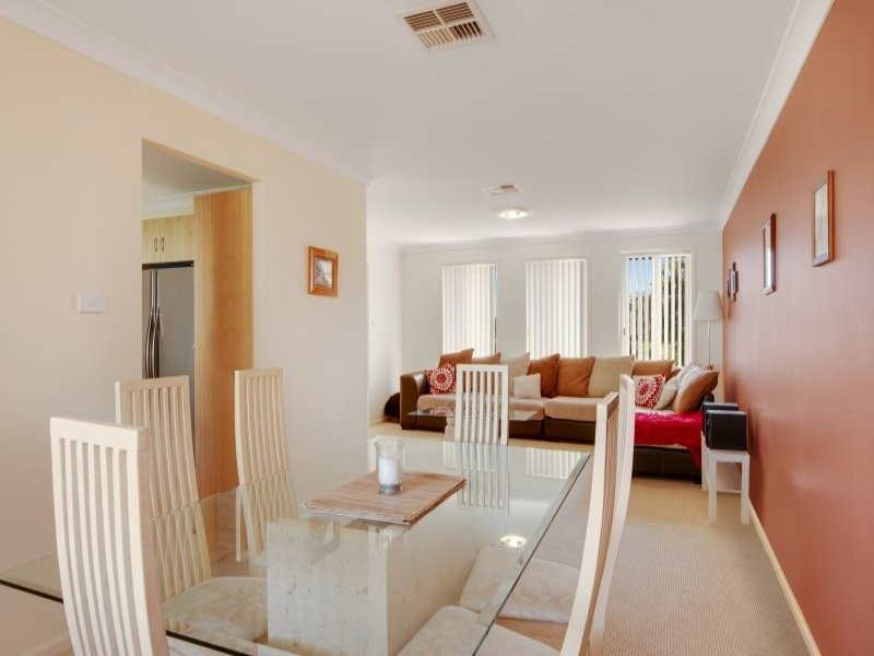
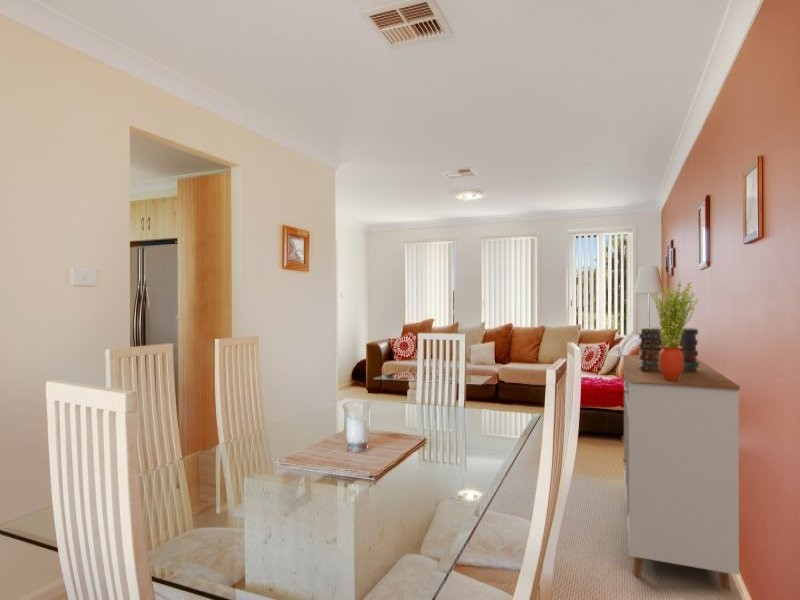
+ book stack (662, 348)
+ sideboard (666, 447)
+ potted plant (674, 330)
